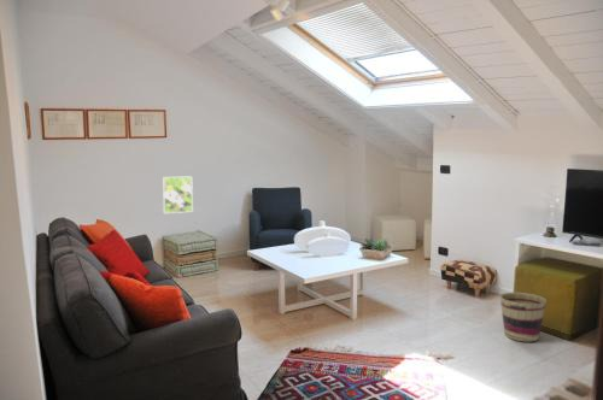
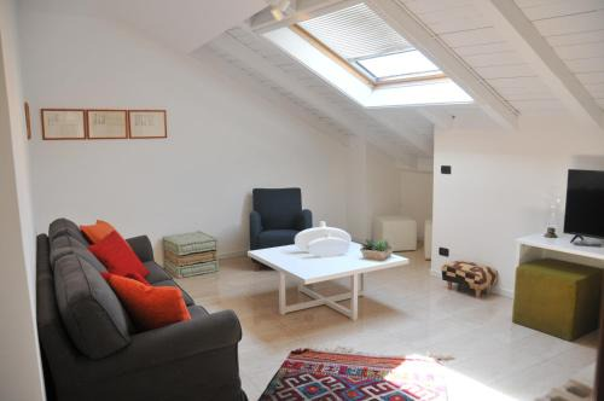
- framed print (177, 194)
- basket (522, 317)
